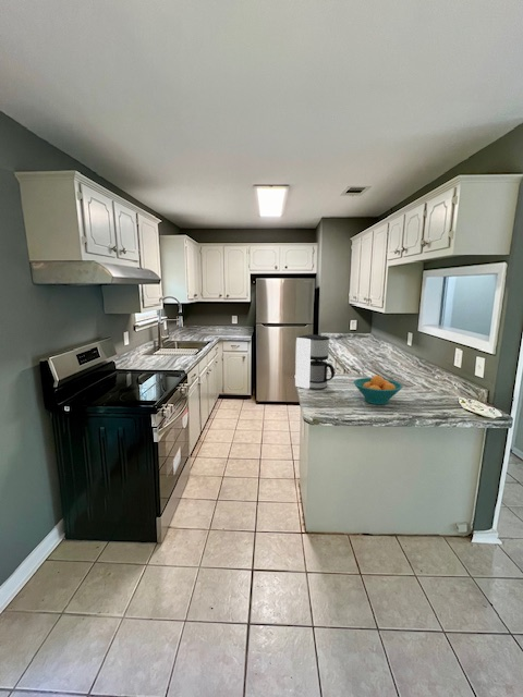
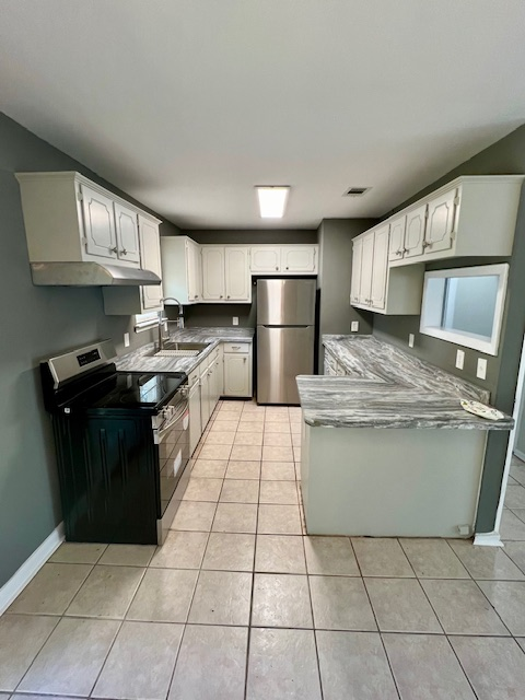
- coffee maker (317, 362)
- fruit bowl (377, 388)
